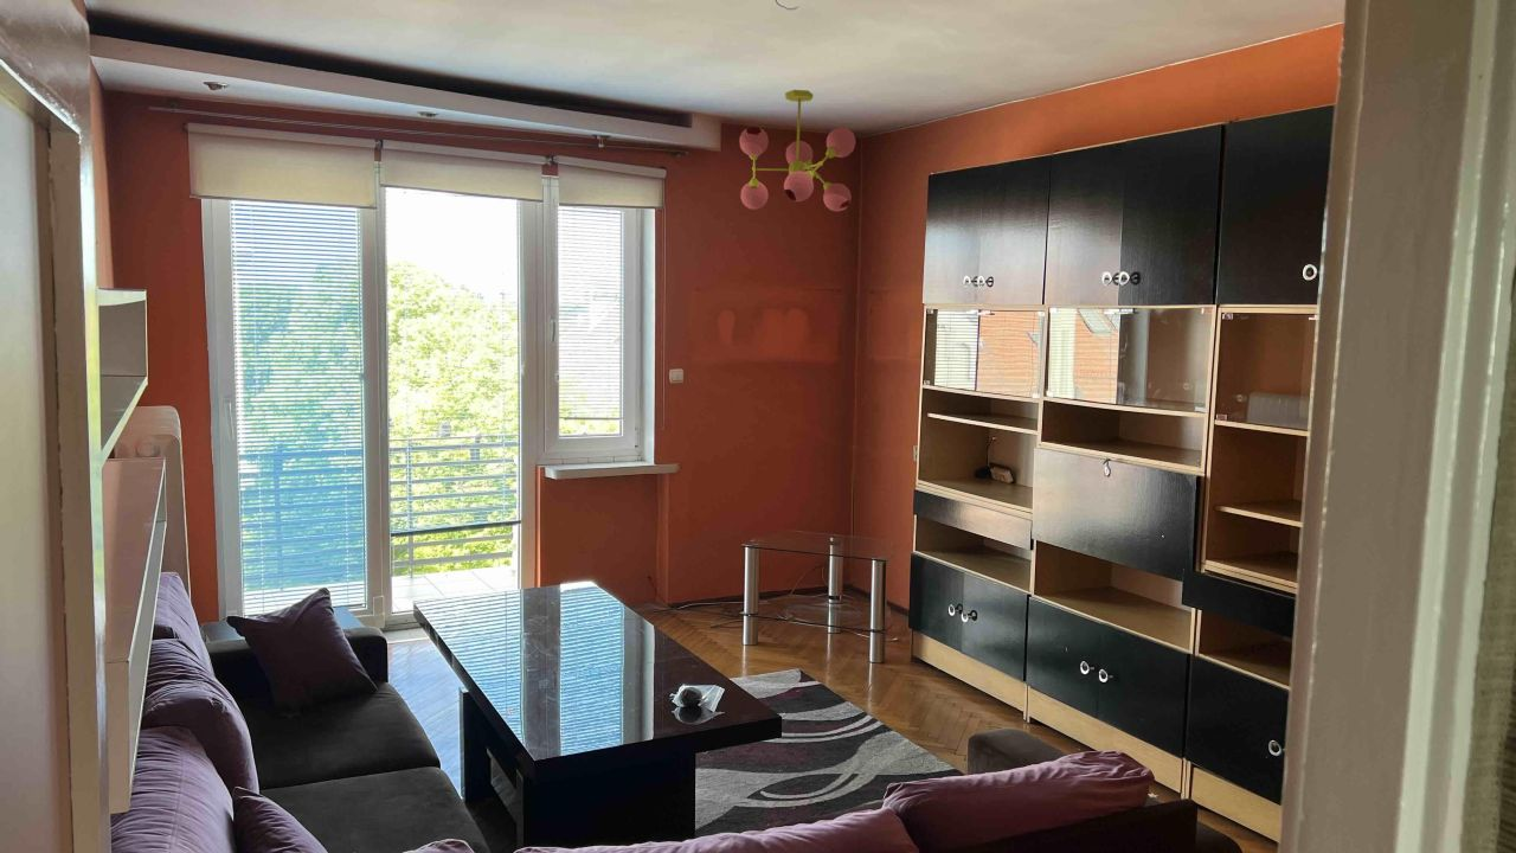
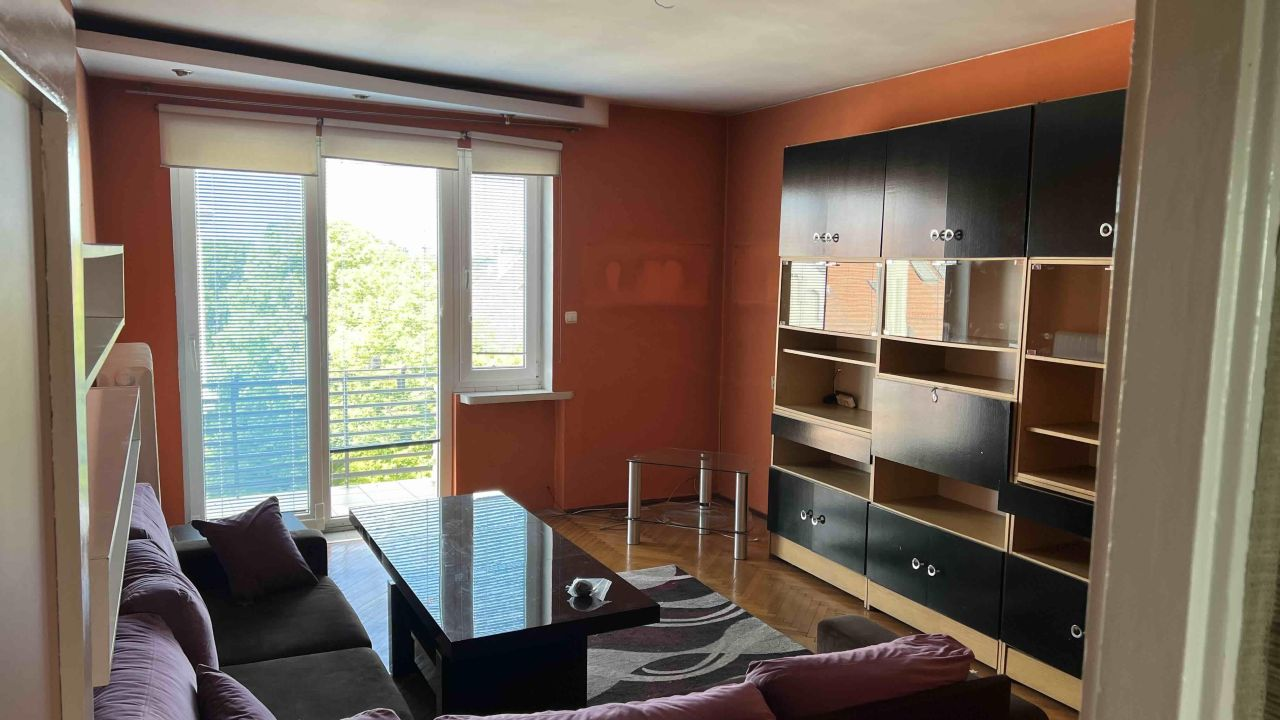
- ceiling light fixture (797, 150)
